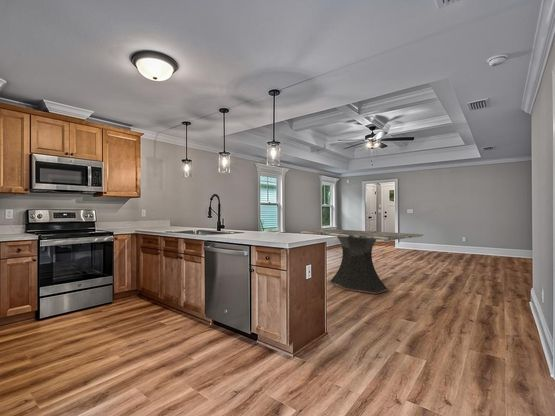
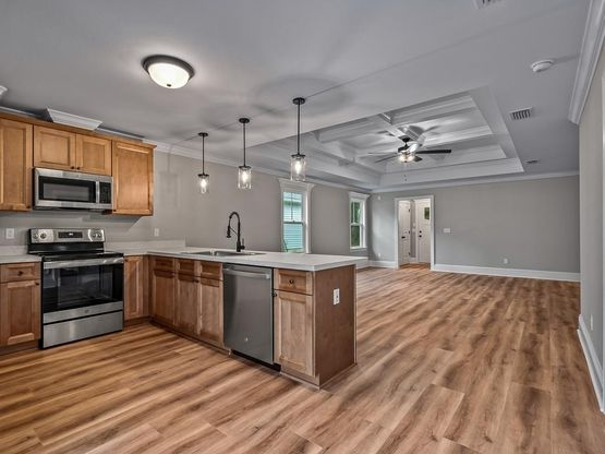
- dining table (357, 259)
